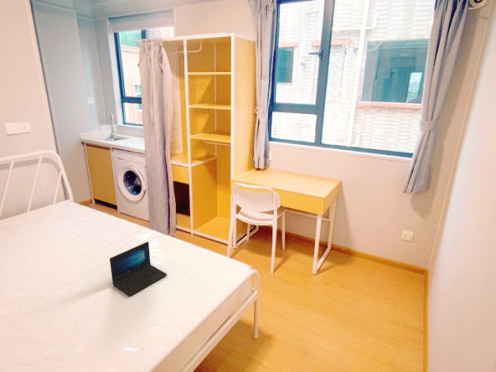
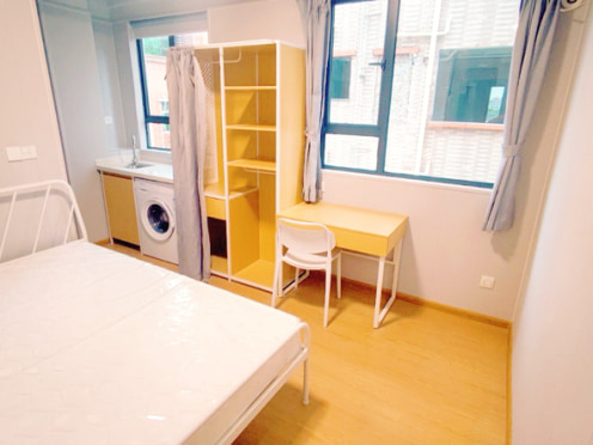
- laptop (139, 266)
